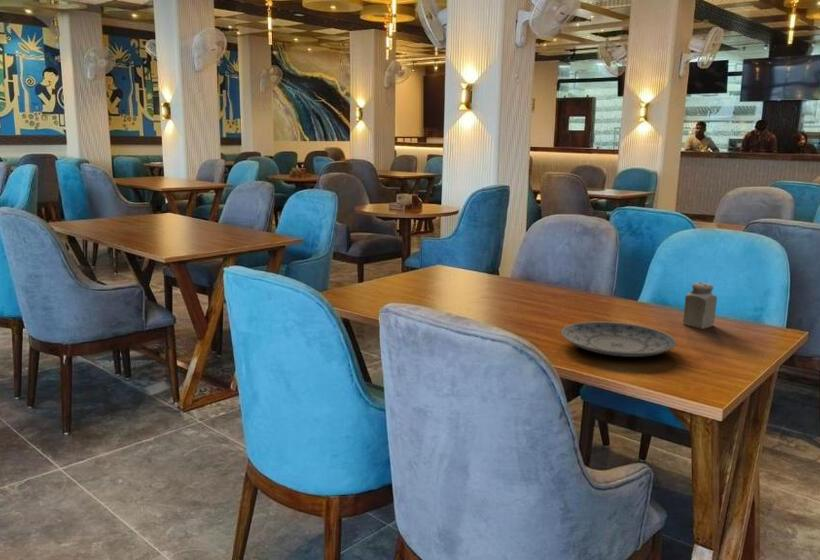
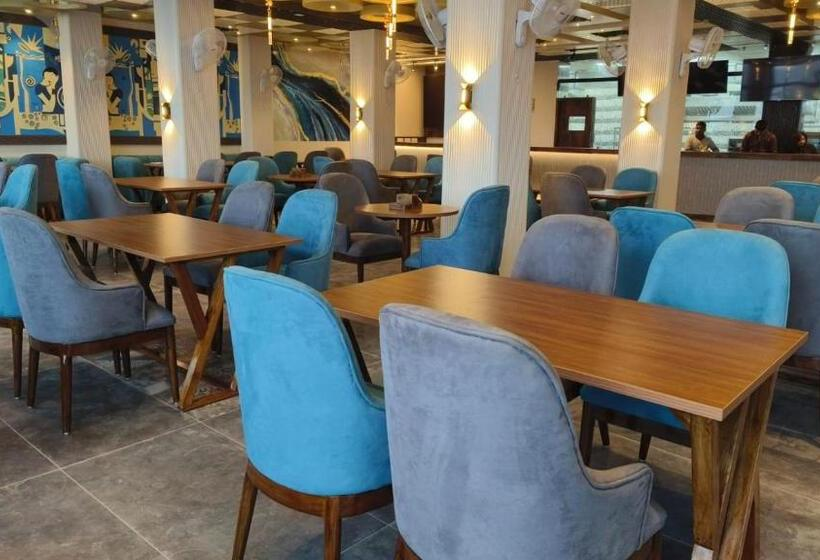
- plate (617, 341)
- salt shaker (700, 304)
